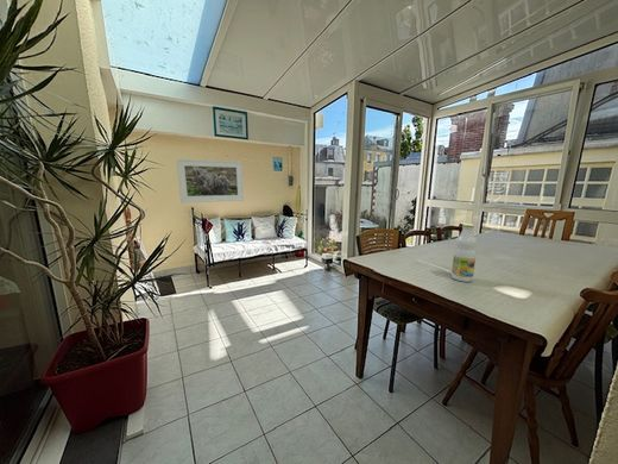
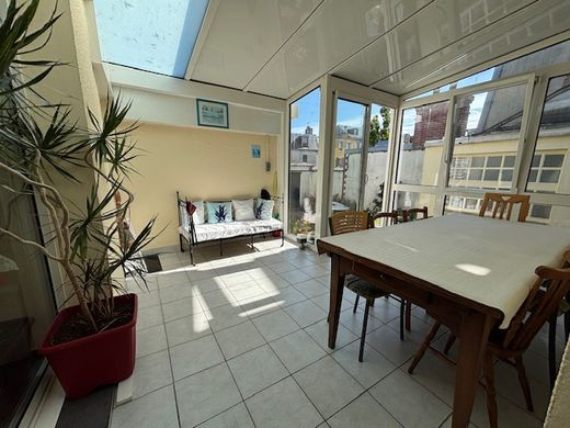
- bottle (465, 251)
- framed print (212, 181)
